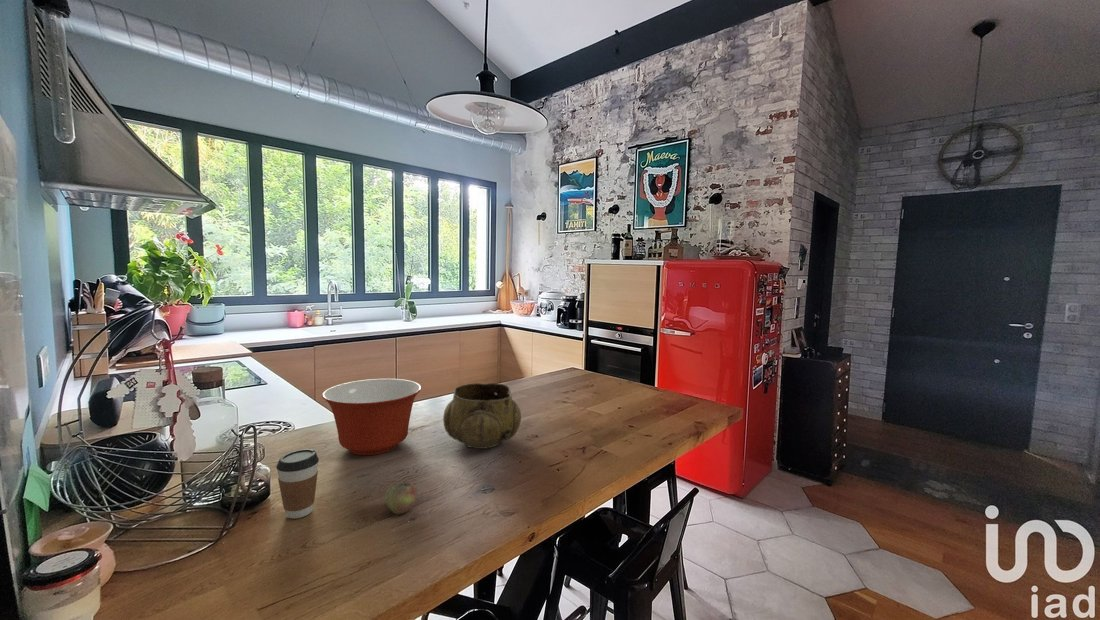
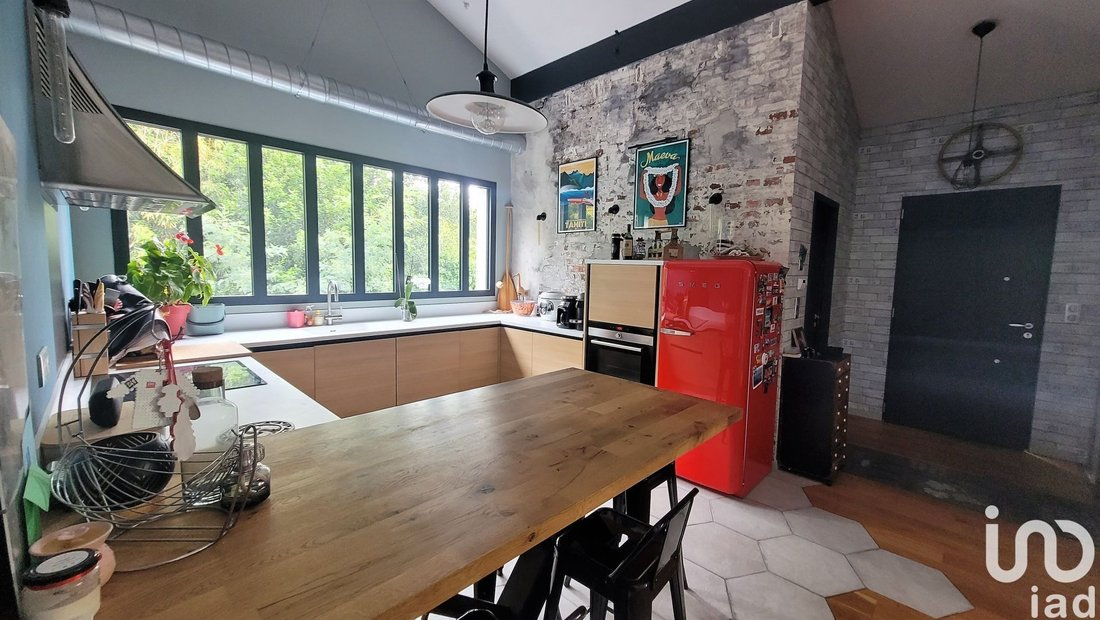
- coffee cup (298, 484)
- apple (402, 497)
- mixing bowl (374, 417)
- decorative bowl (482, 416)
